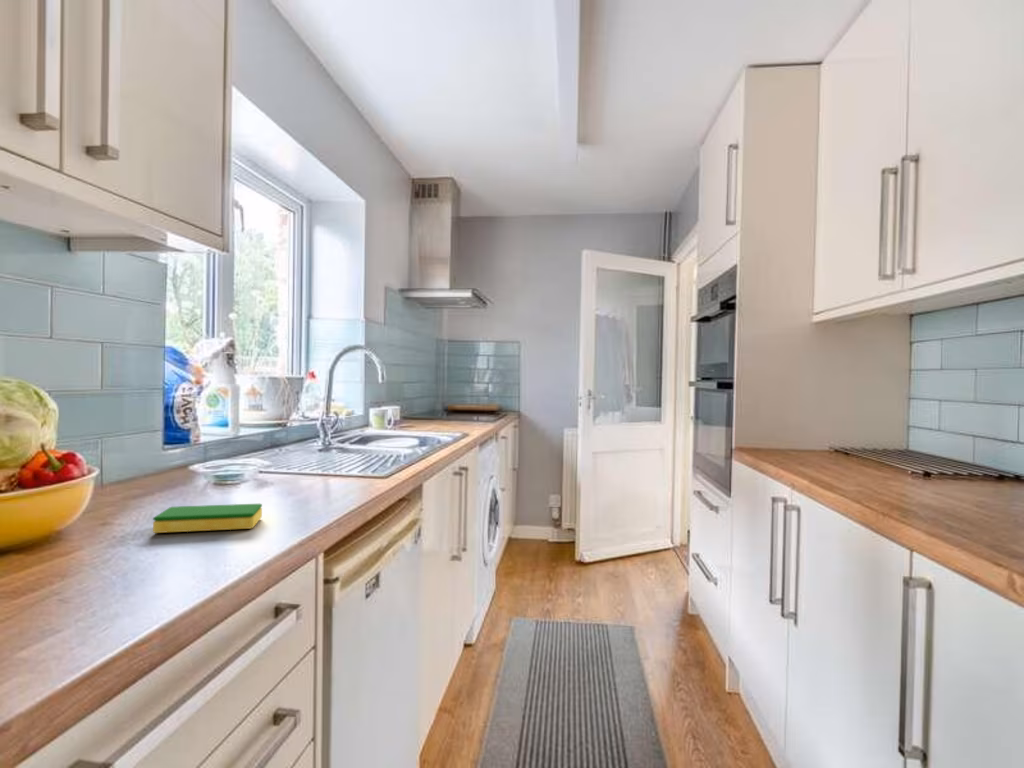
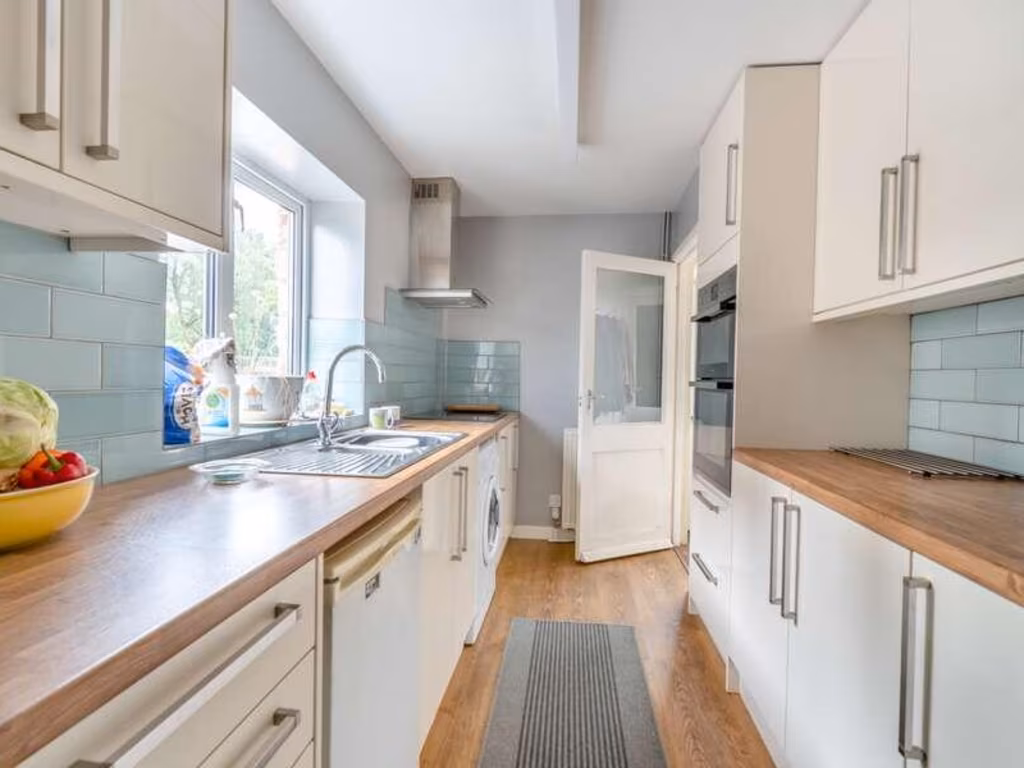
- dish sponge (210, 517)
